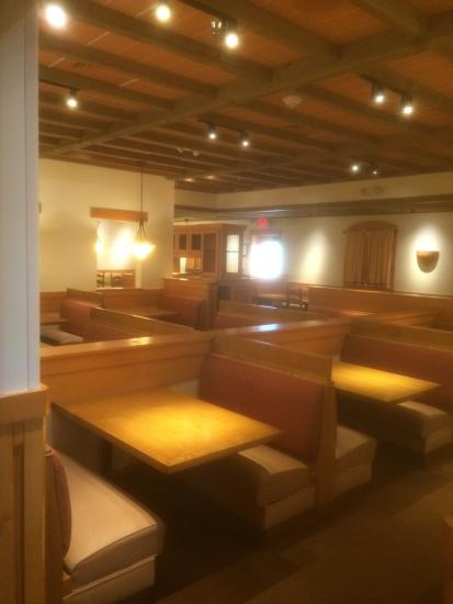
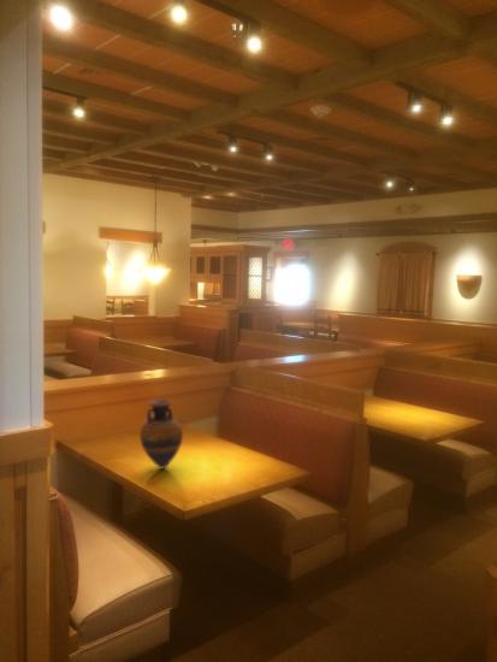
+ vase (161, 433)
